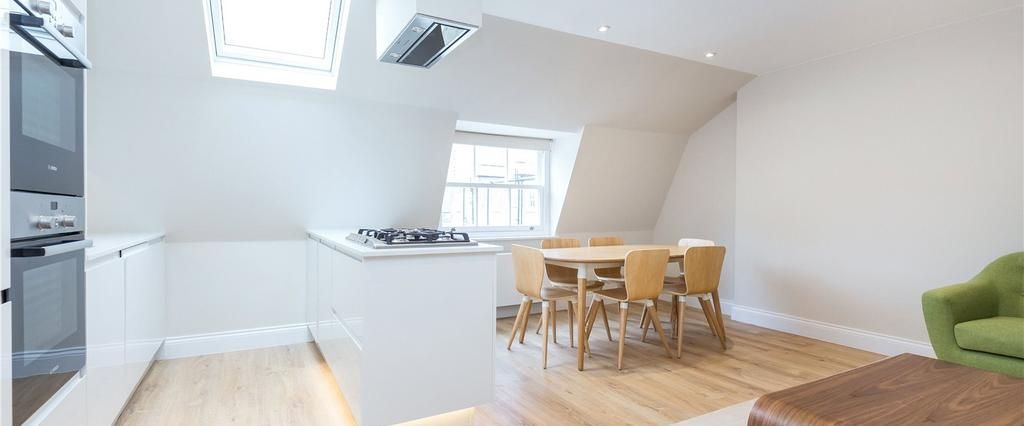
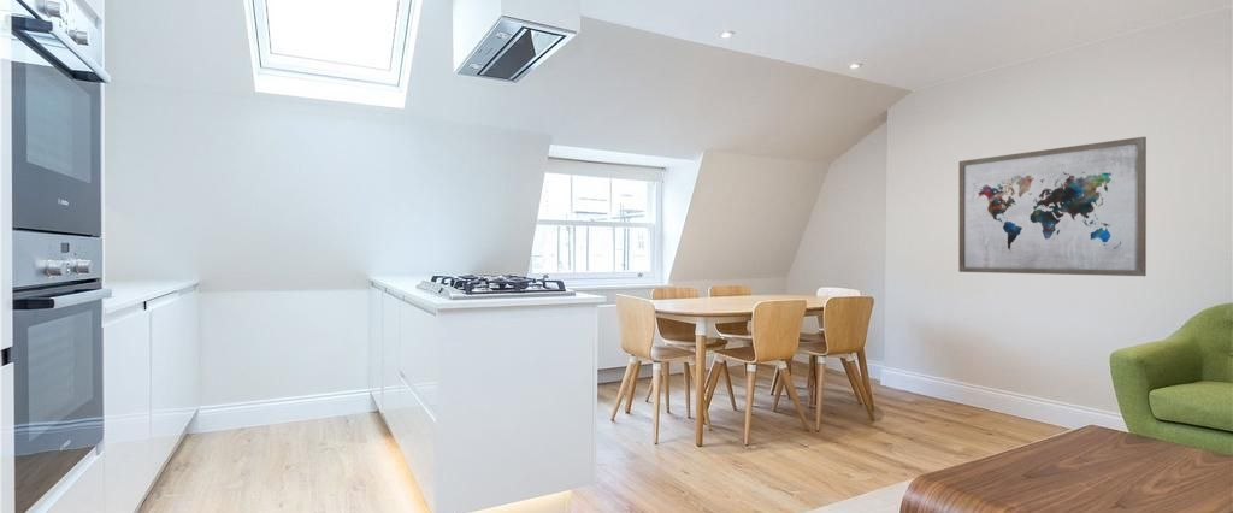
+ wall art (1042, 212)
